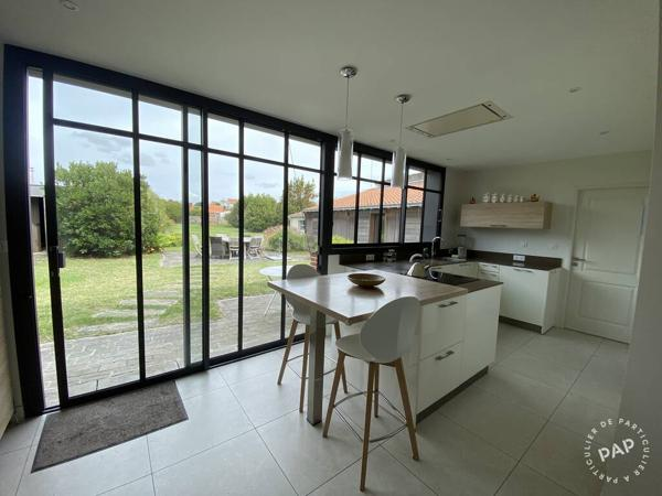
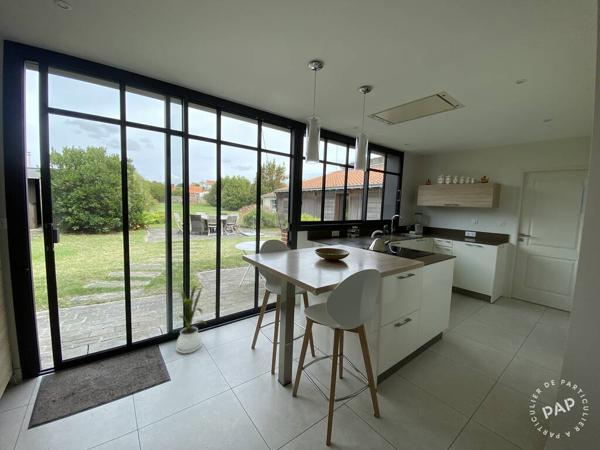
+ house plant (189, 314)
